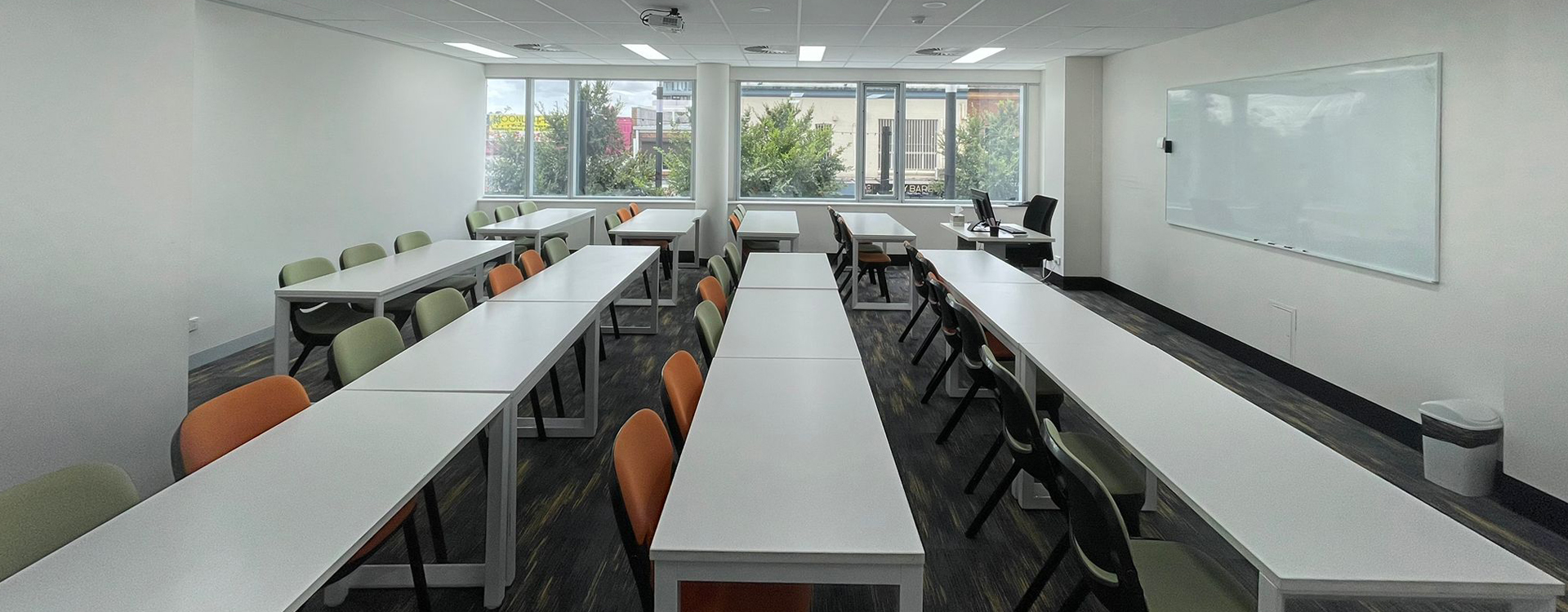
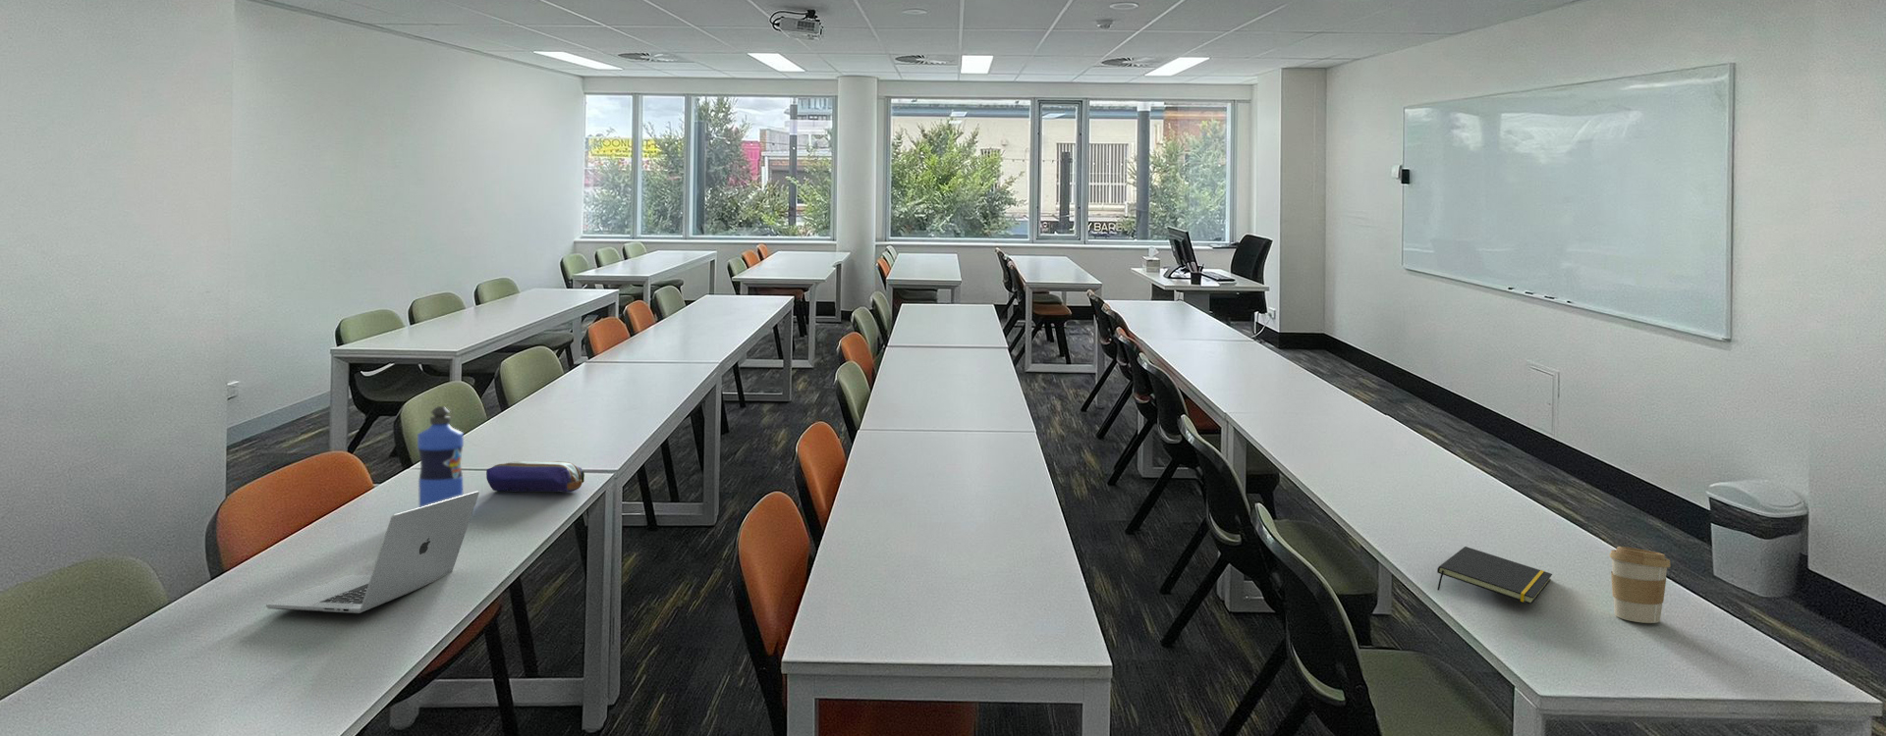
+ pencil case (535, 477)
+ coffee cup (1638, 582)
+ laptop (381, 547)
+ water bottle (440, 462)
+ notepad (1495, 574)
